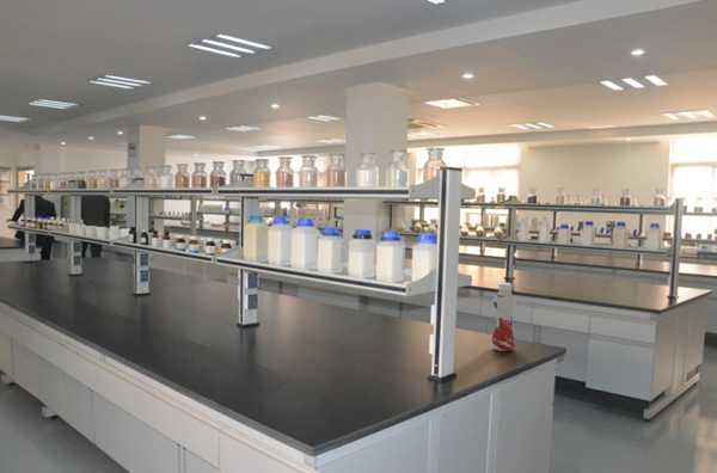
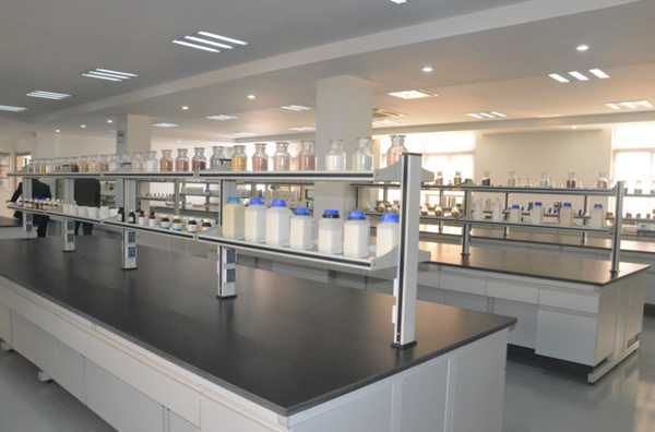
- beverage bottle (503, 315)
